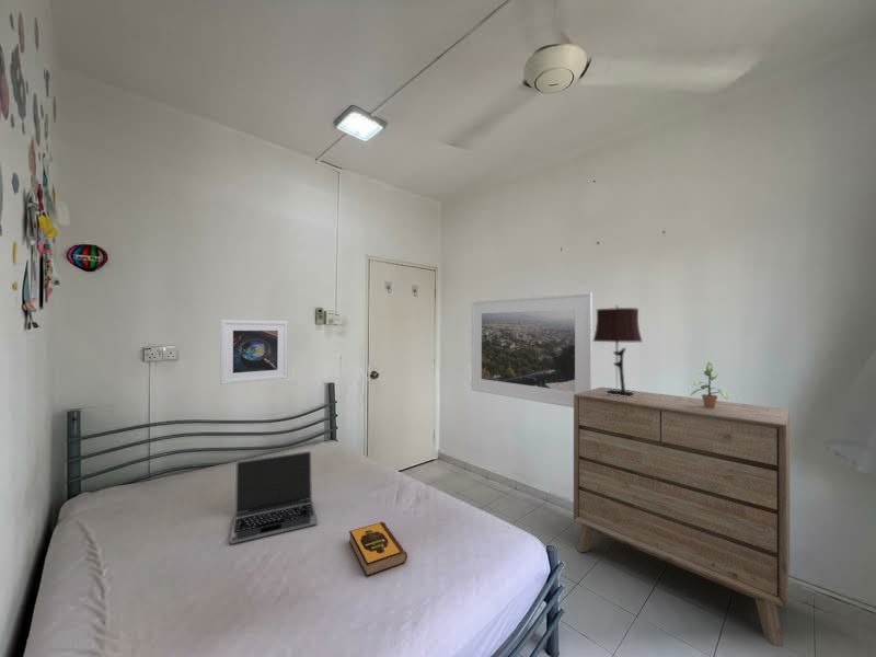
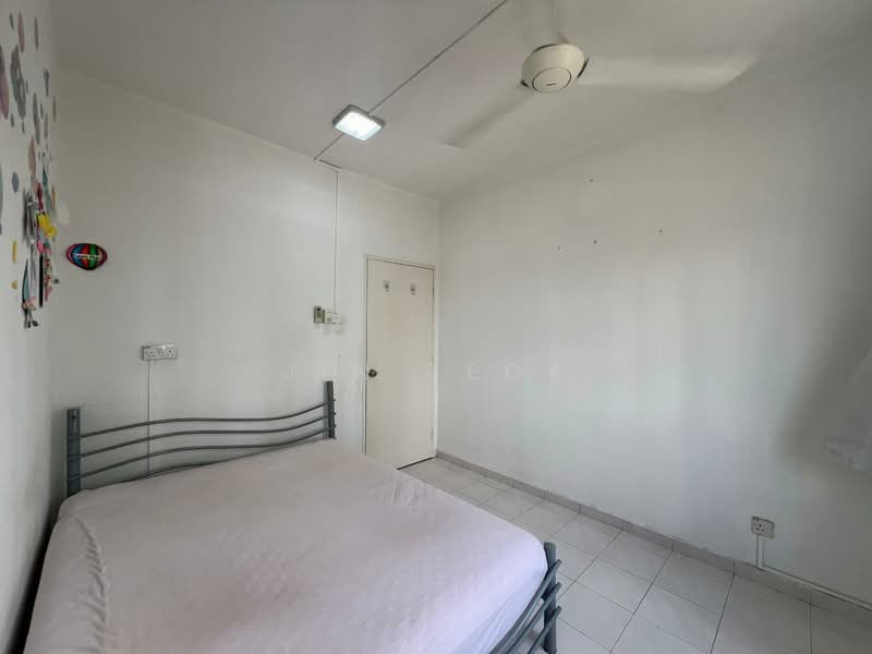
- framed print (255, 350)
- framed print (522, 347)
- dresser (670, 486)
- table lamp (616, 348)
- hardback book (377, 545)
- laptop (275, 492)
- potted plant (710, 384)
